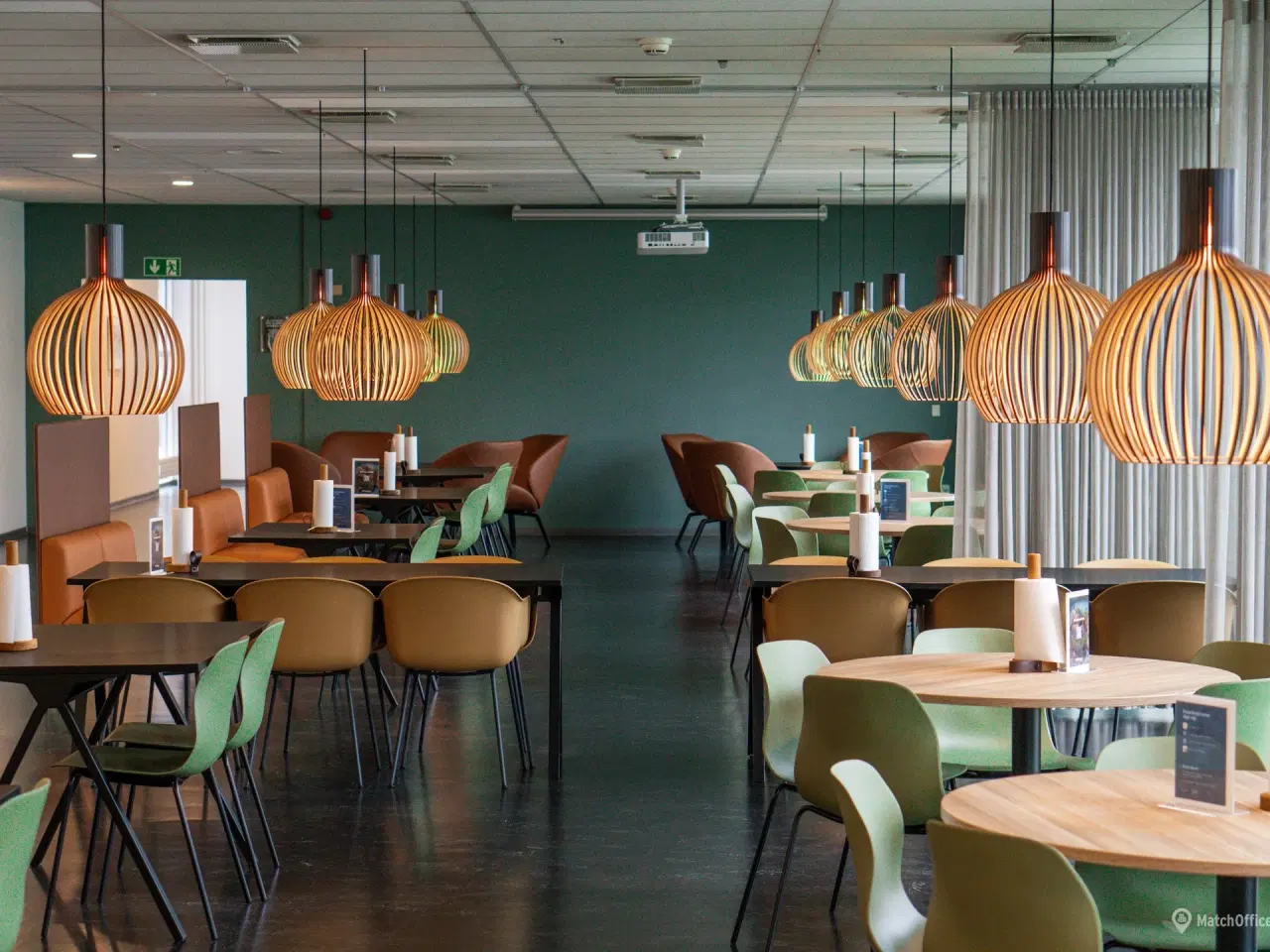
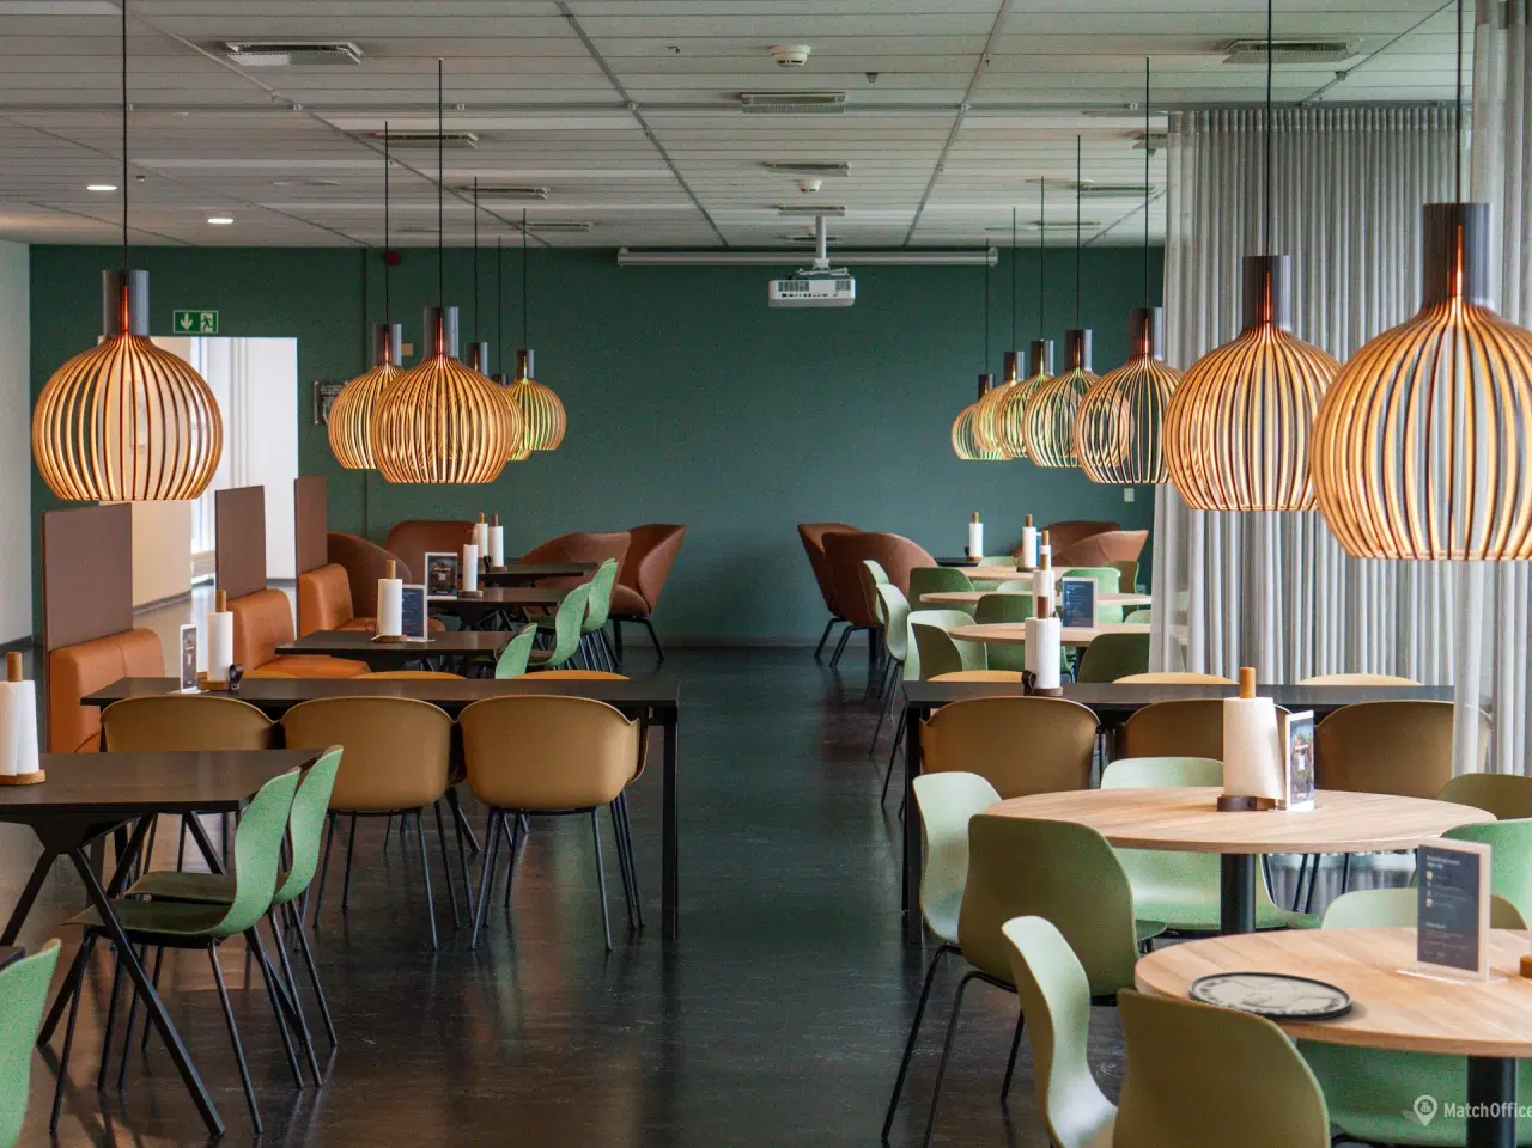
+ plate (1269, 995)
